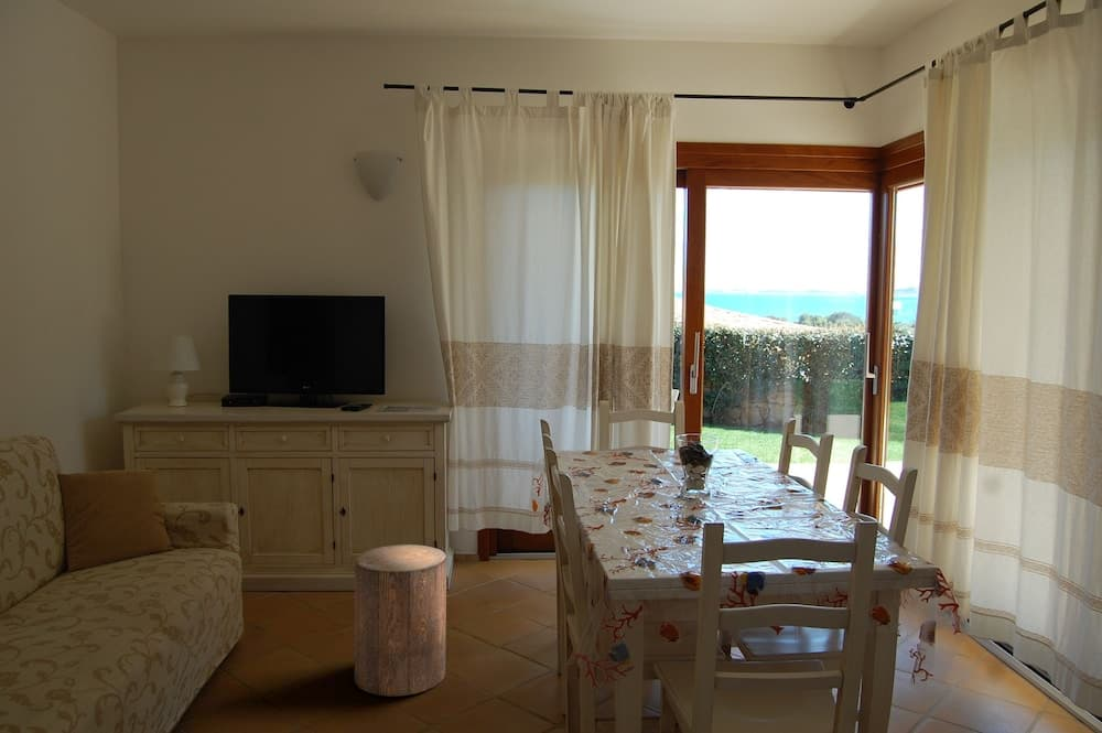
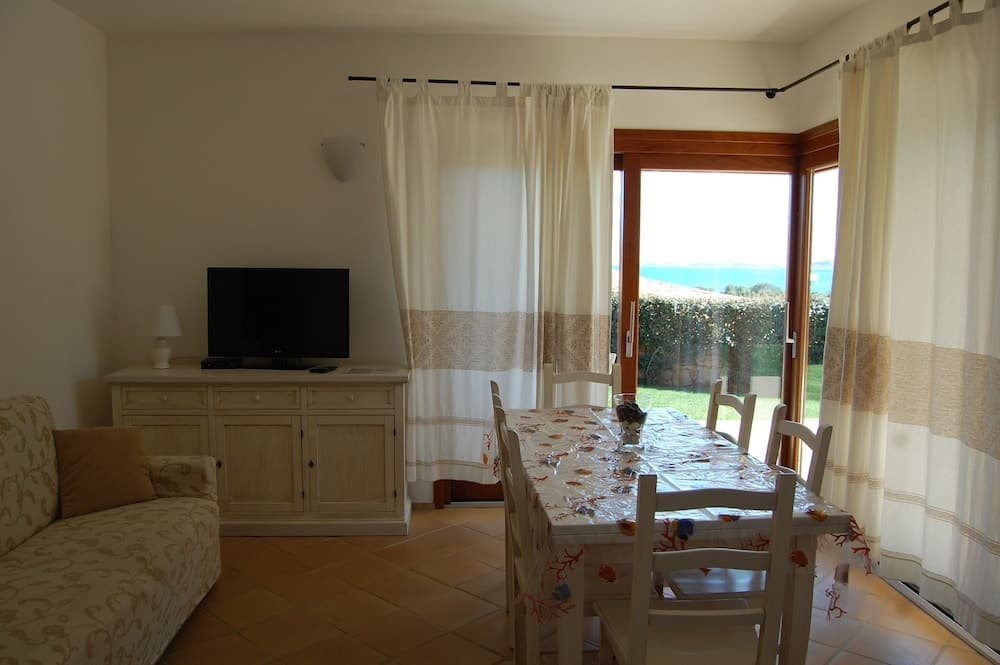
- stool (400, 616)
